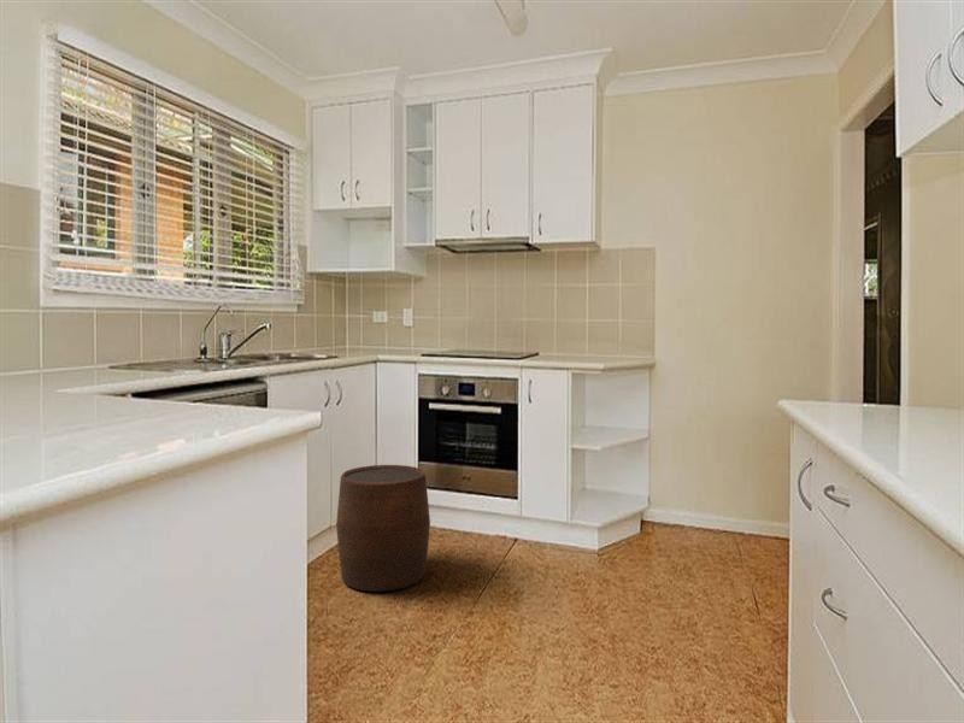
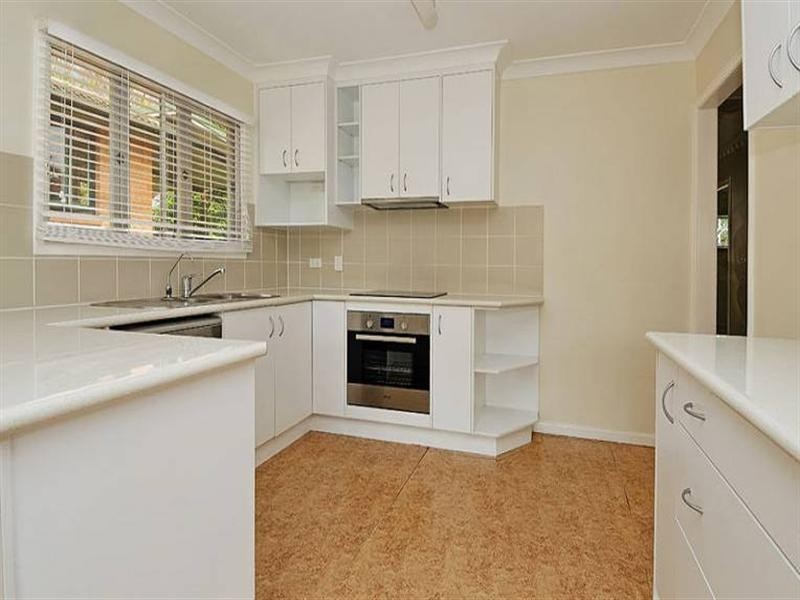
- stool (383, 524)
